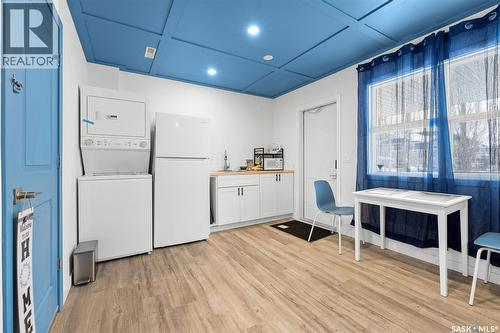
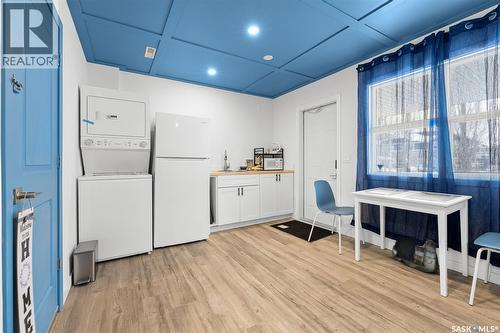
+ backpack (416, 250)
